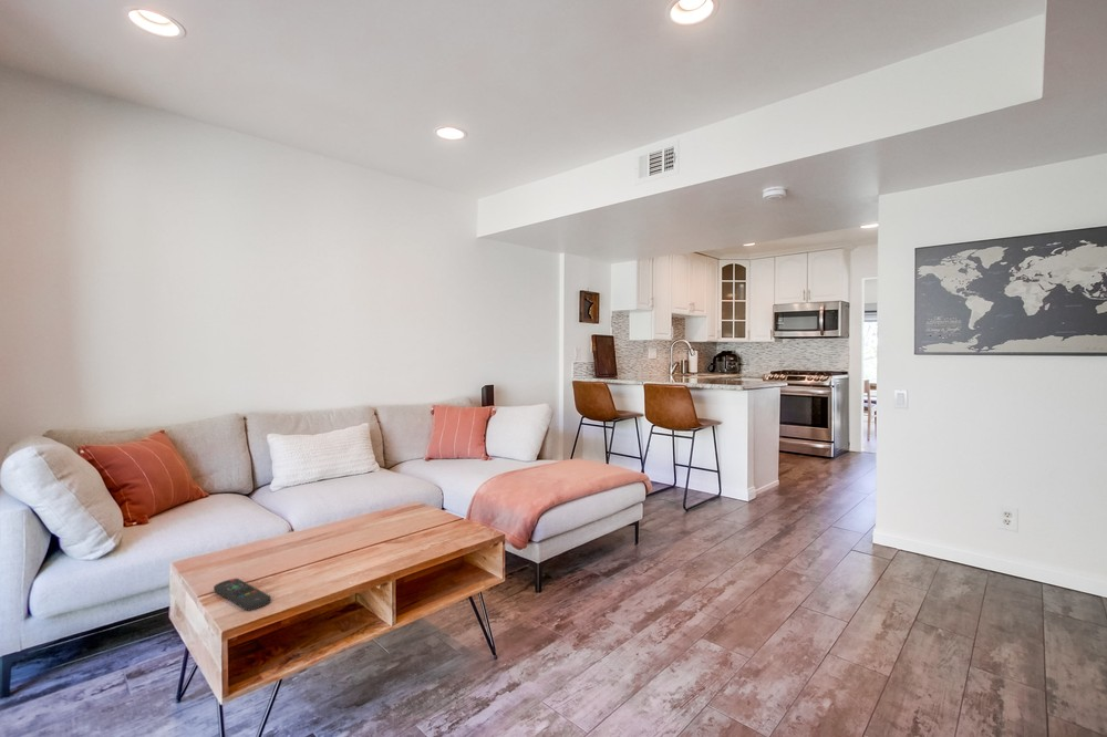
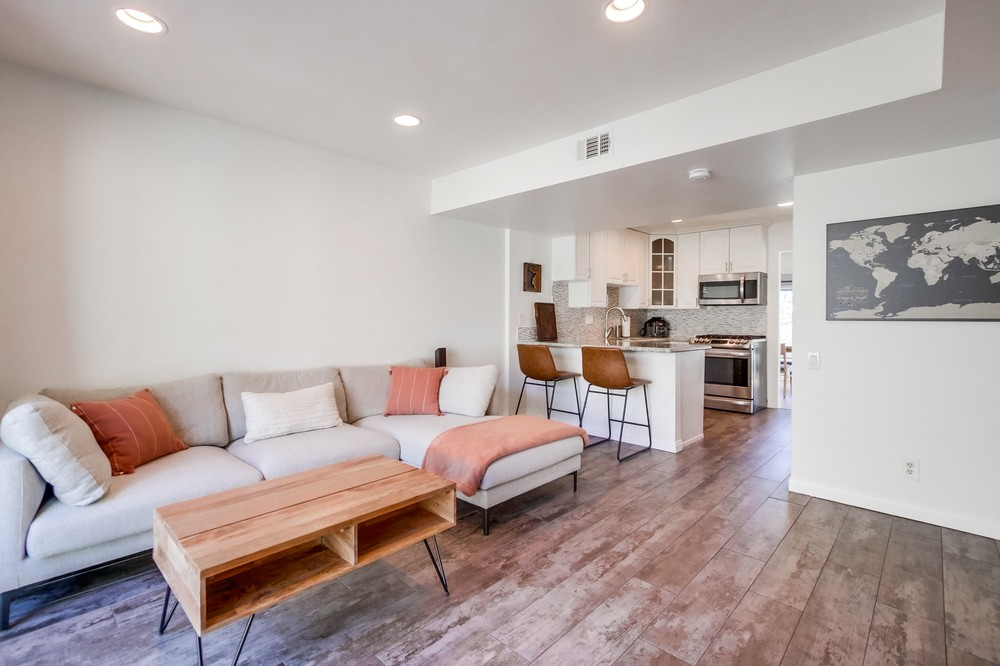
- remote control (241, 593)
